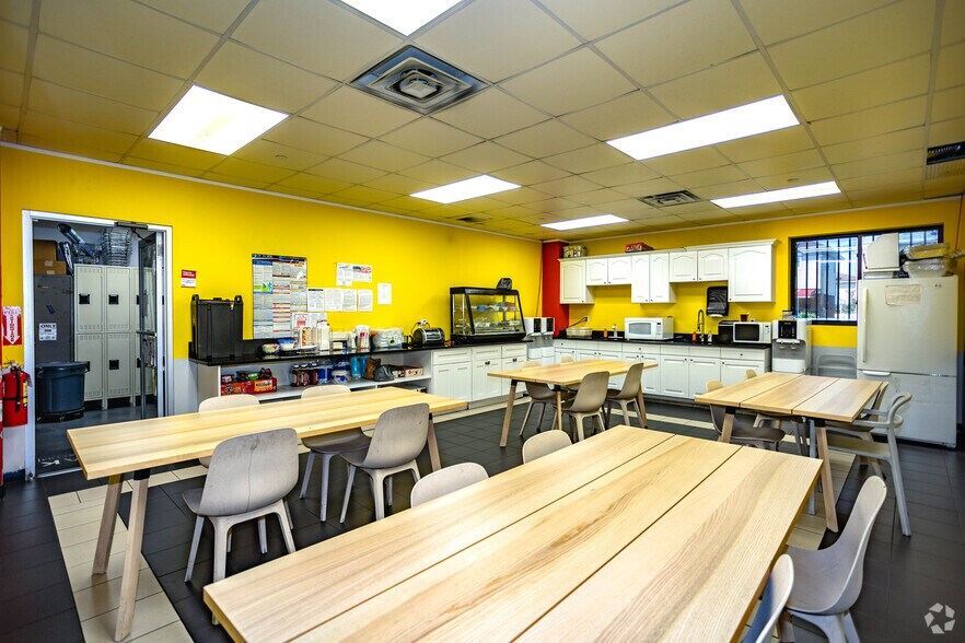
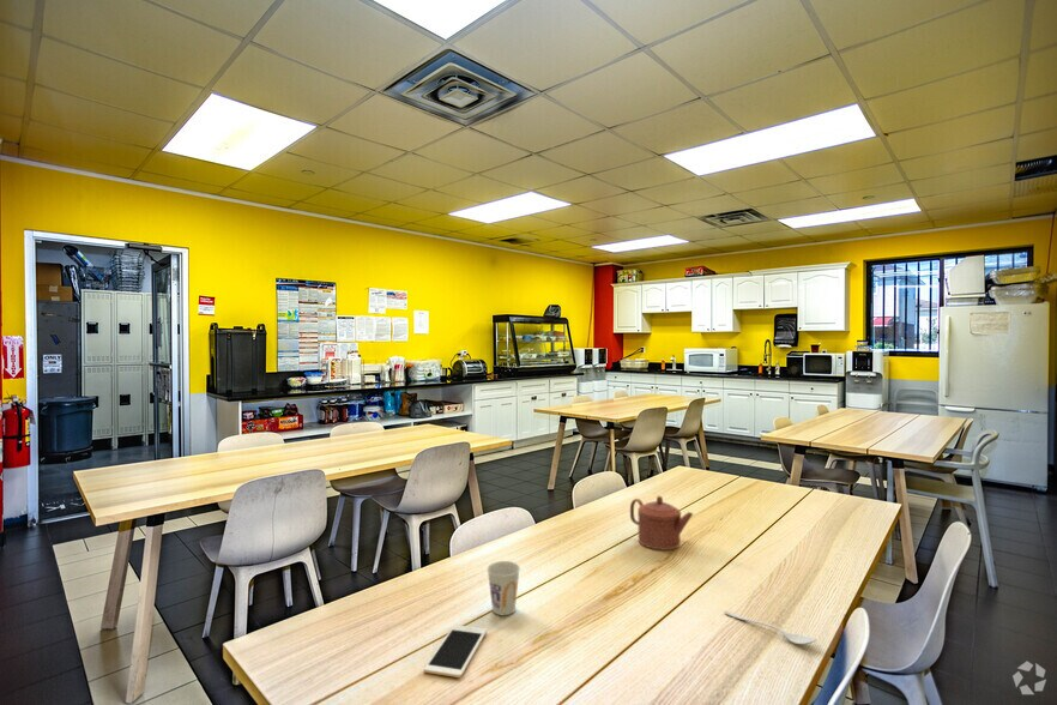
+ teapot (659, 519)
+ cell phone (457, 649)
+ cup (503, 589)
+ spoon (767, 625)
